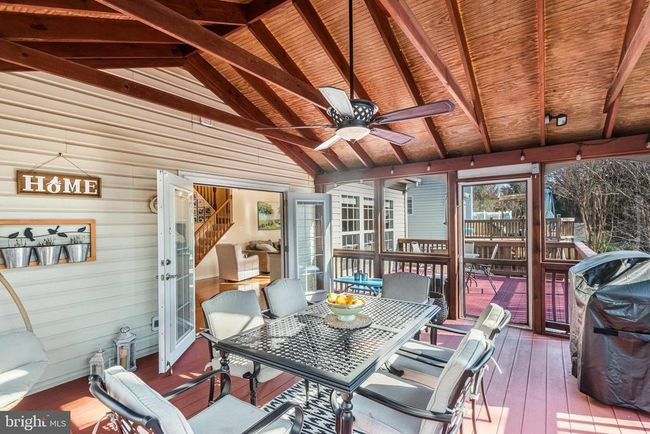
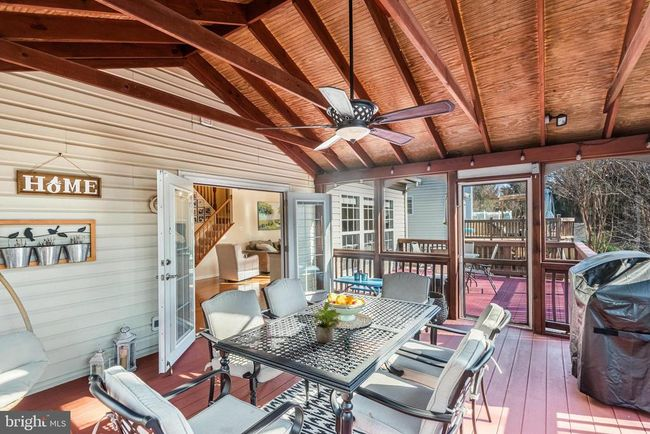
+ potted plant (327, 324)
